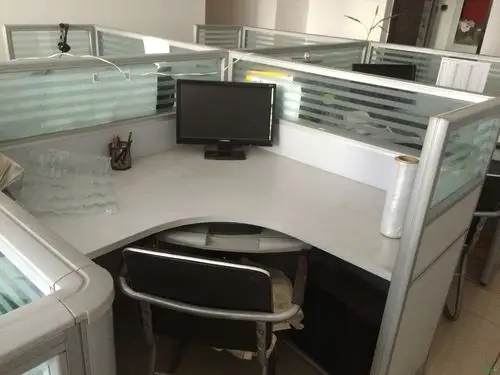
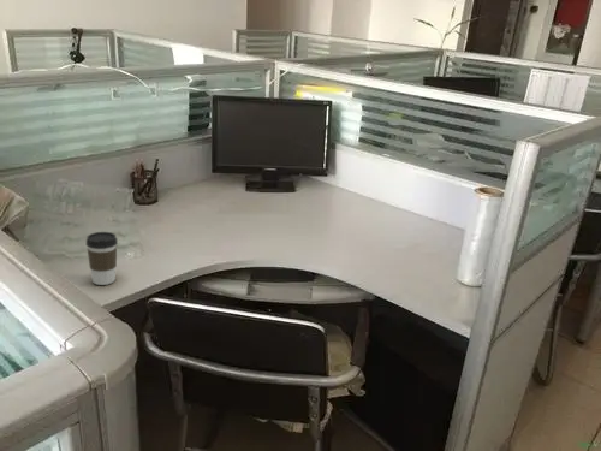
+ coffee cup (102, 259)
